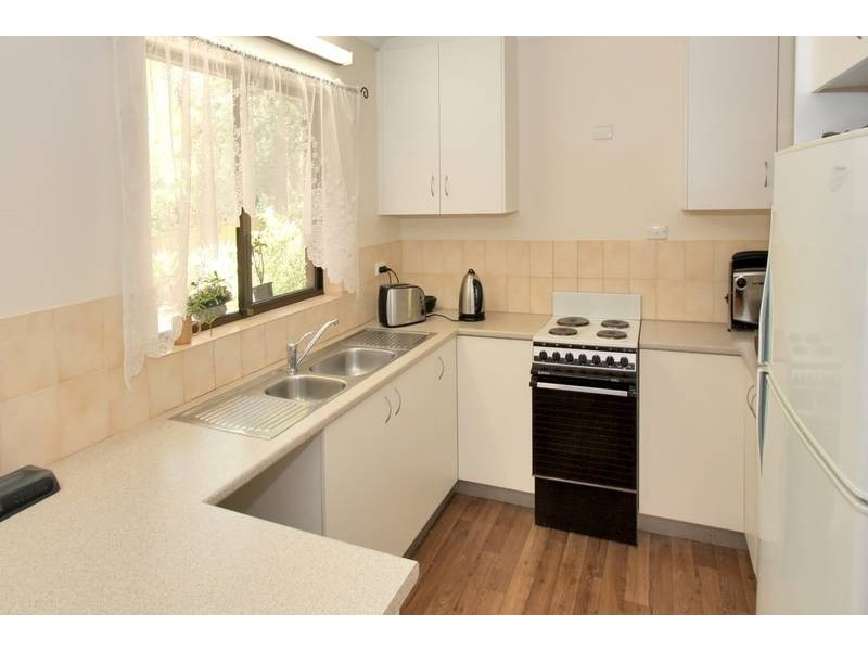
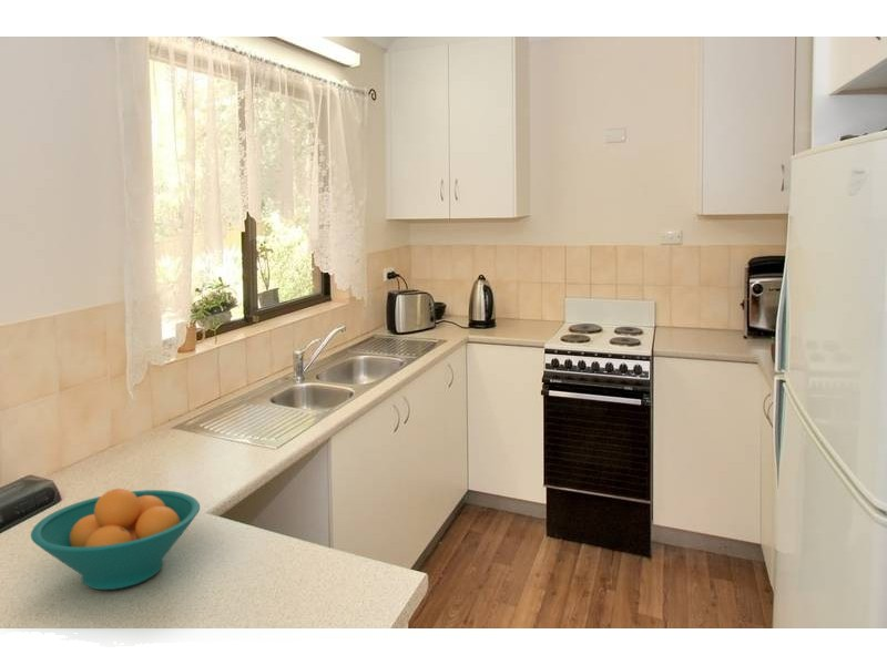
+ fruit bowl (120, 532)
